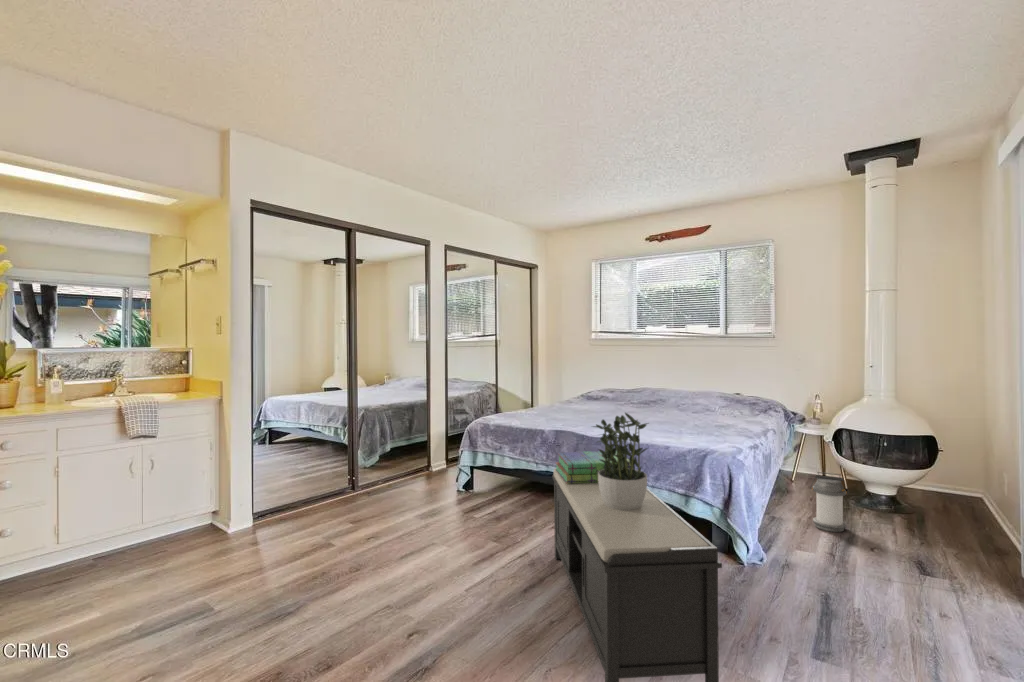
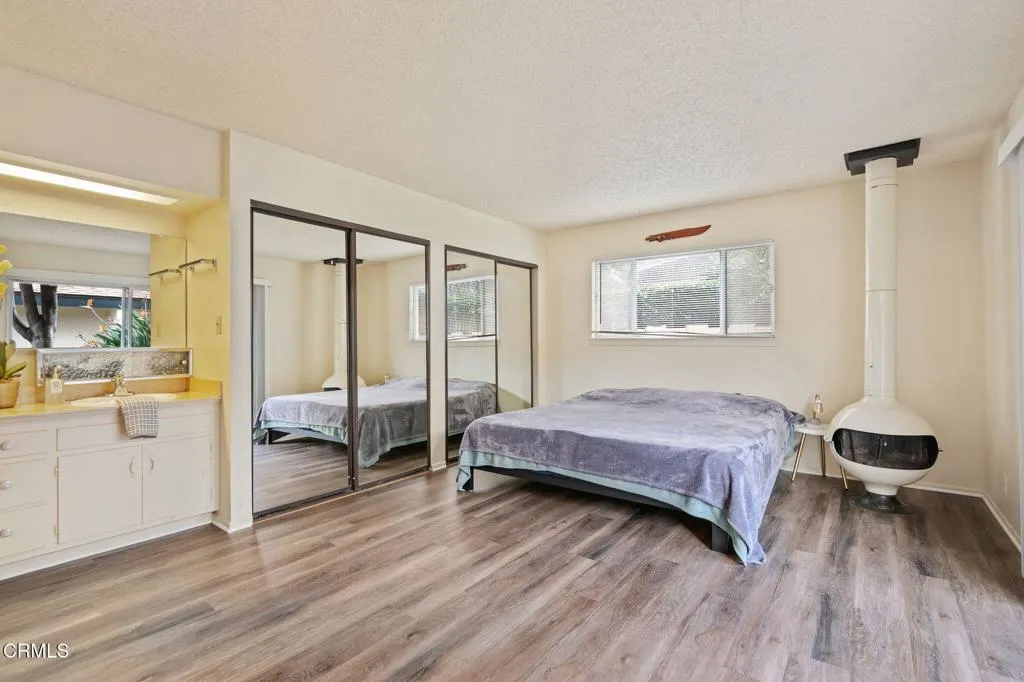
- potted plant (619, 457)
- stack of books (593, 465)
- bench (616, 553)
- lantern (829, 500)
